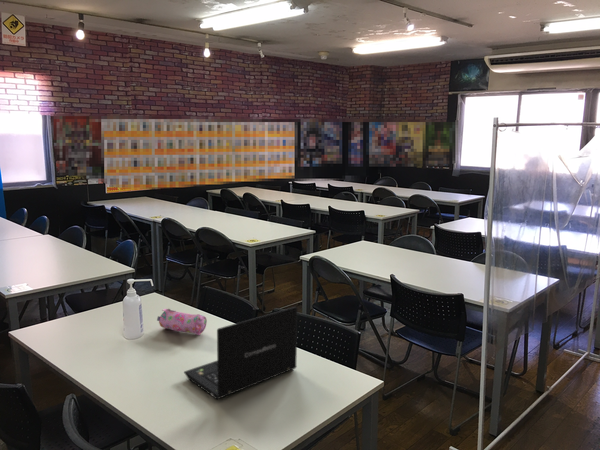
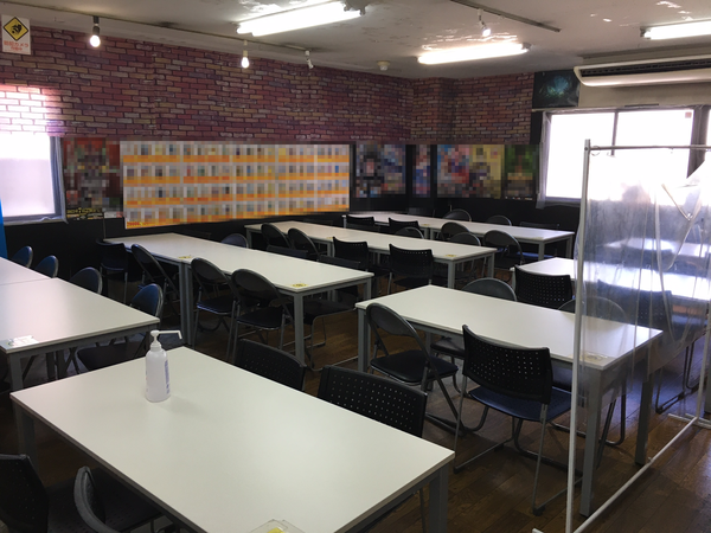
- pencil case (182, 321)
- laptop (241, 341)
